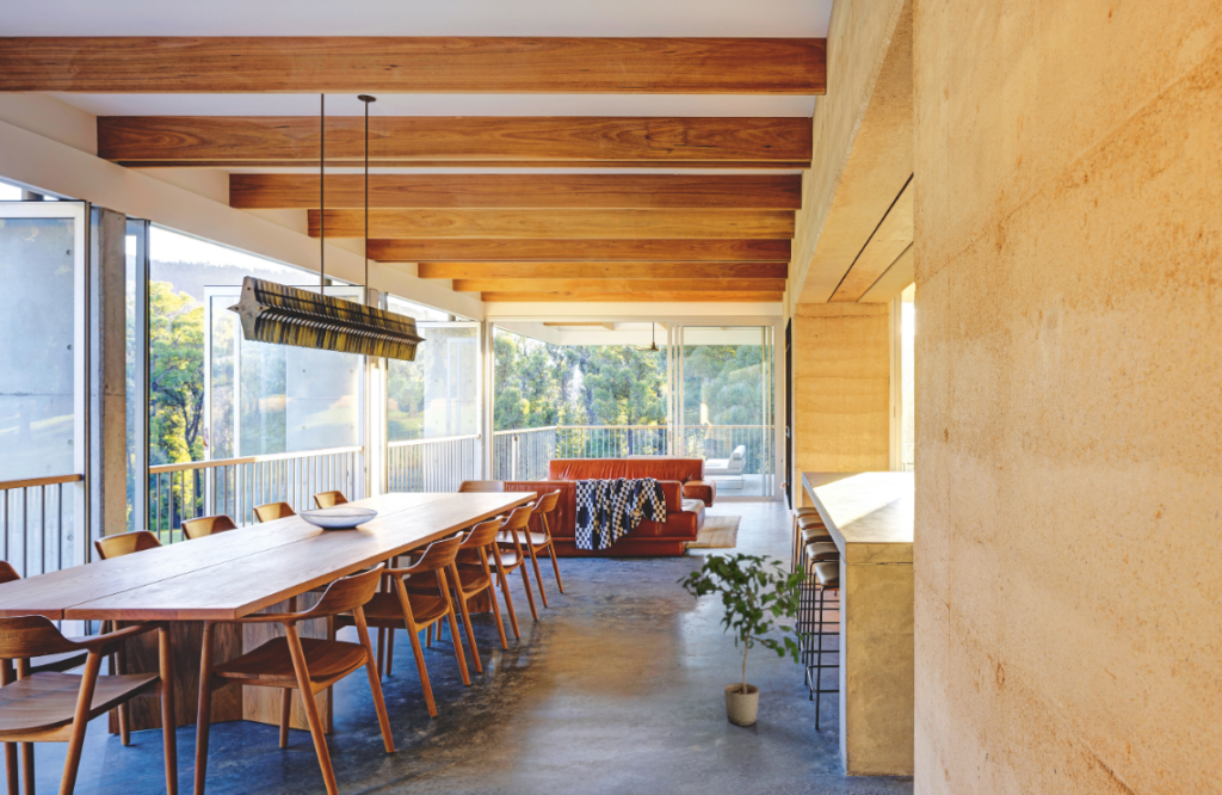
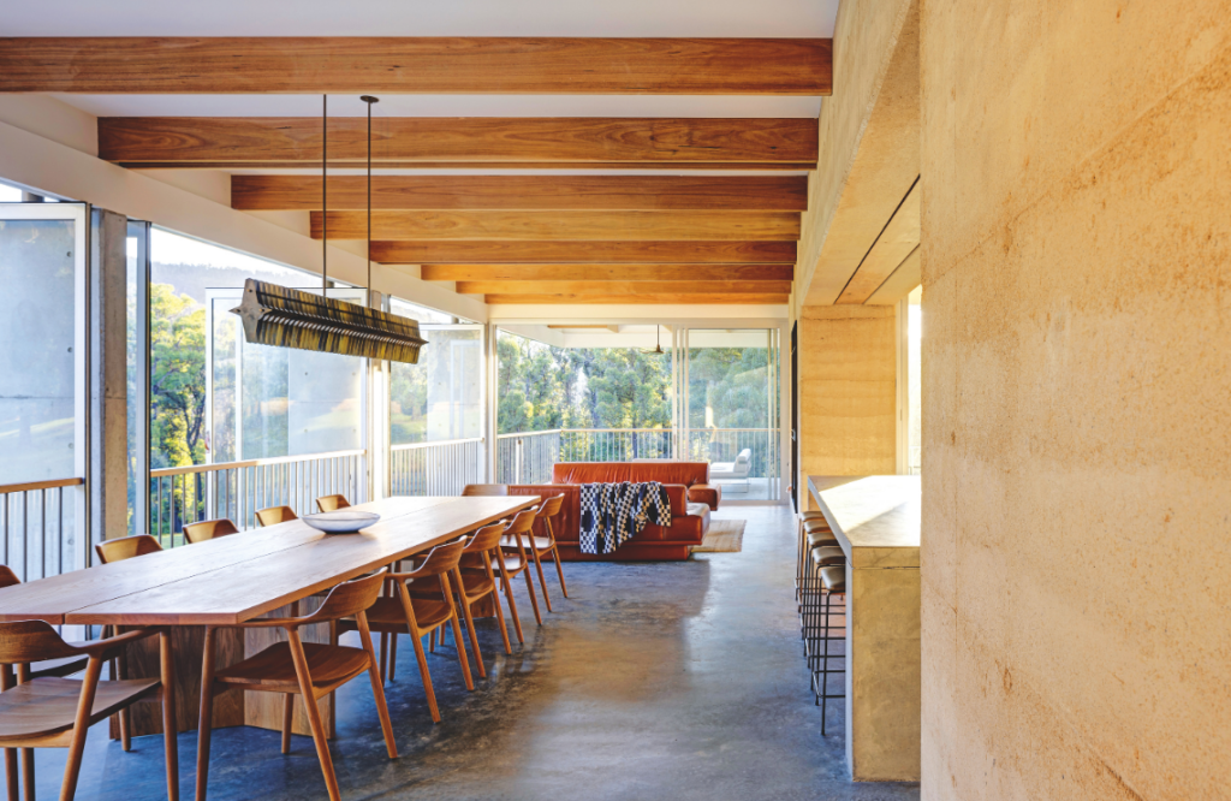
- potted plant (743, 634)
